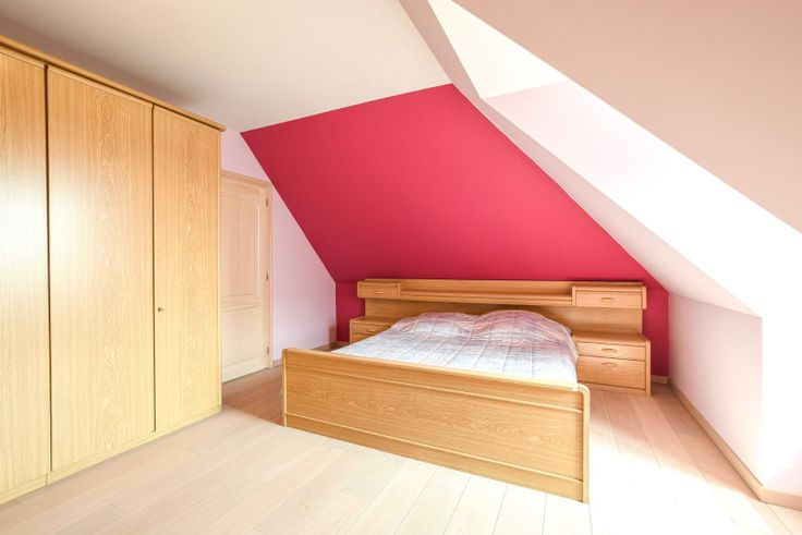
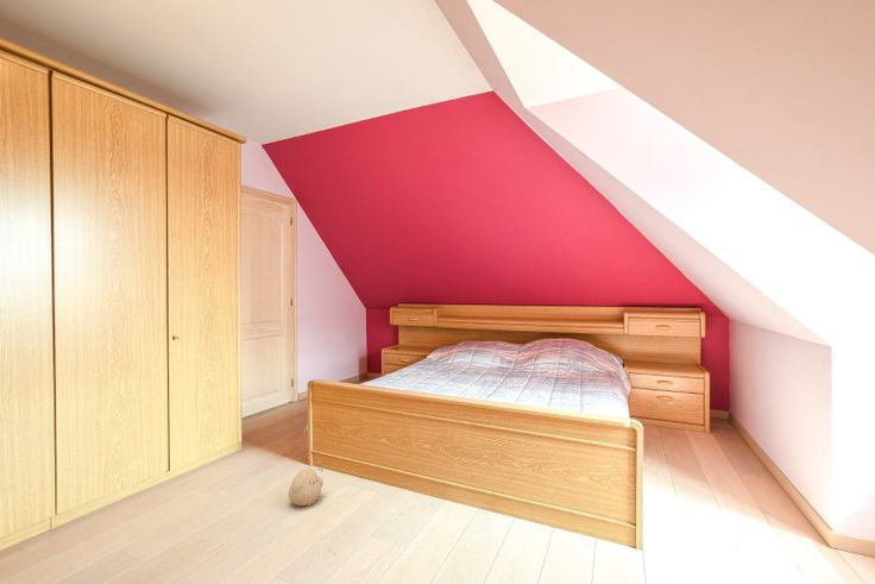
+ plush toy (306, 482)
